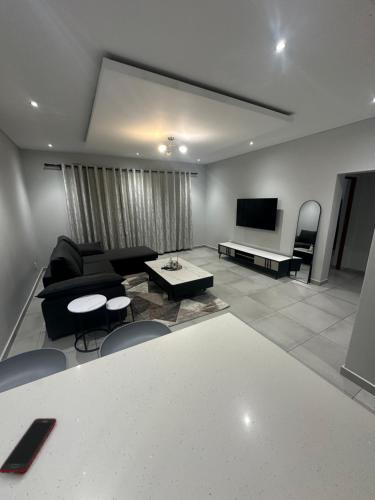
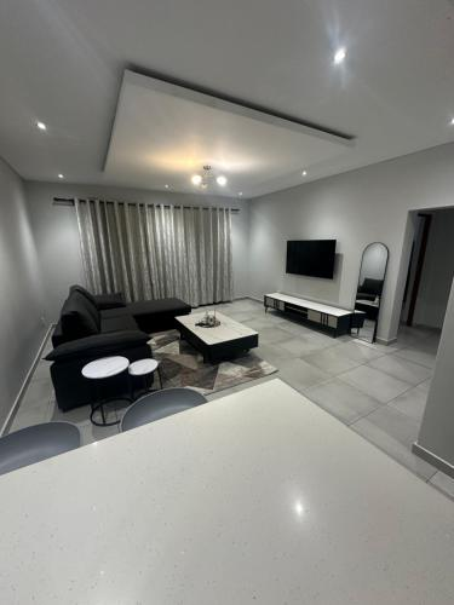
- cell phone (31, 442)
